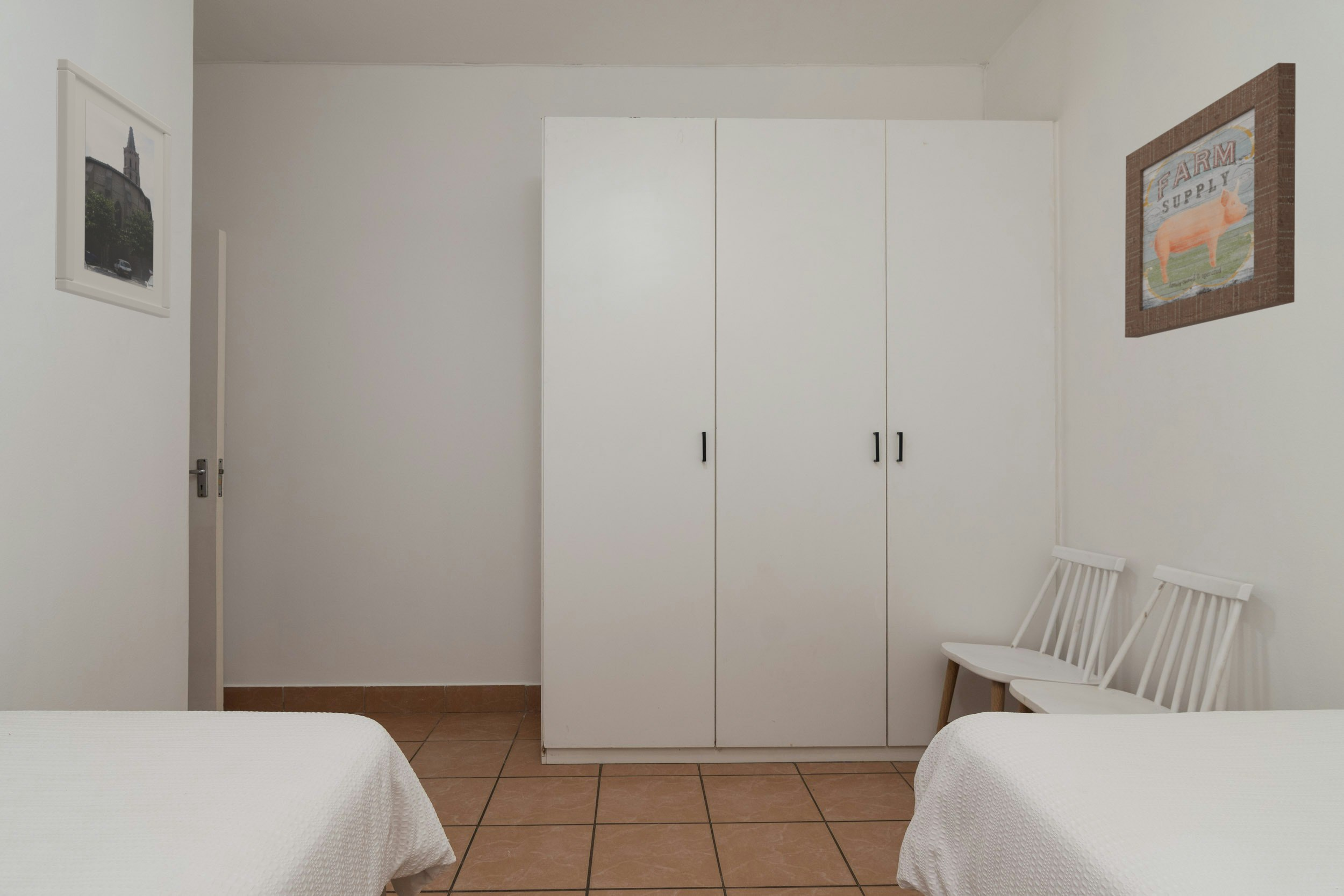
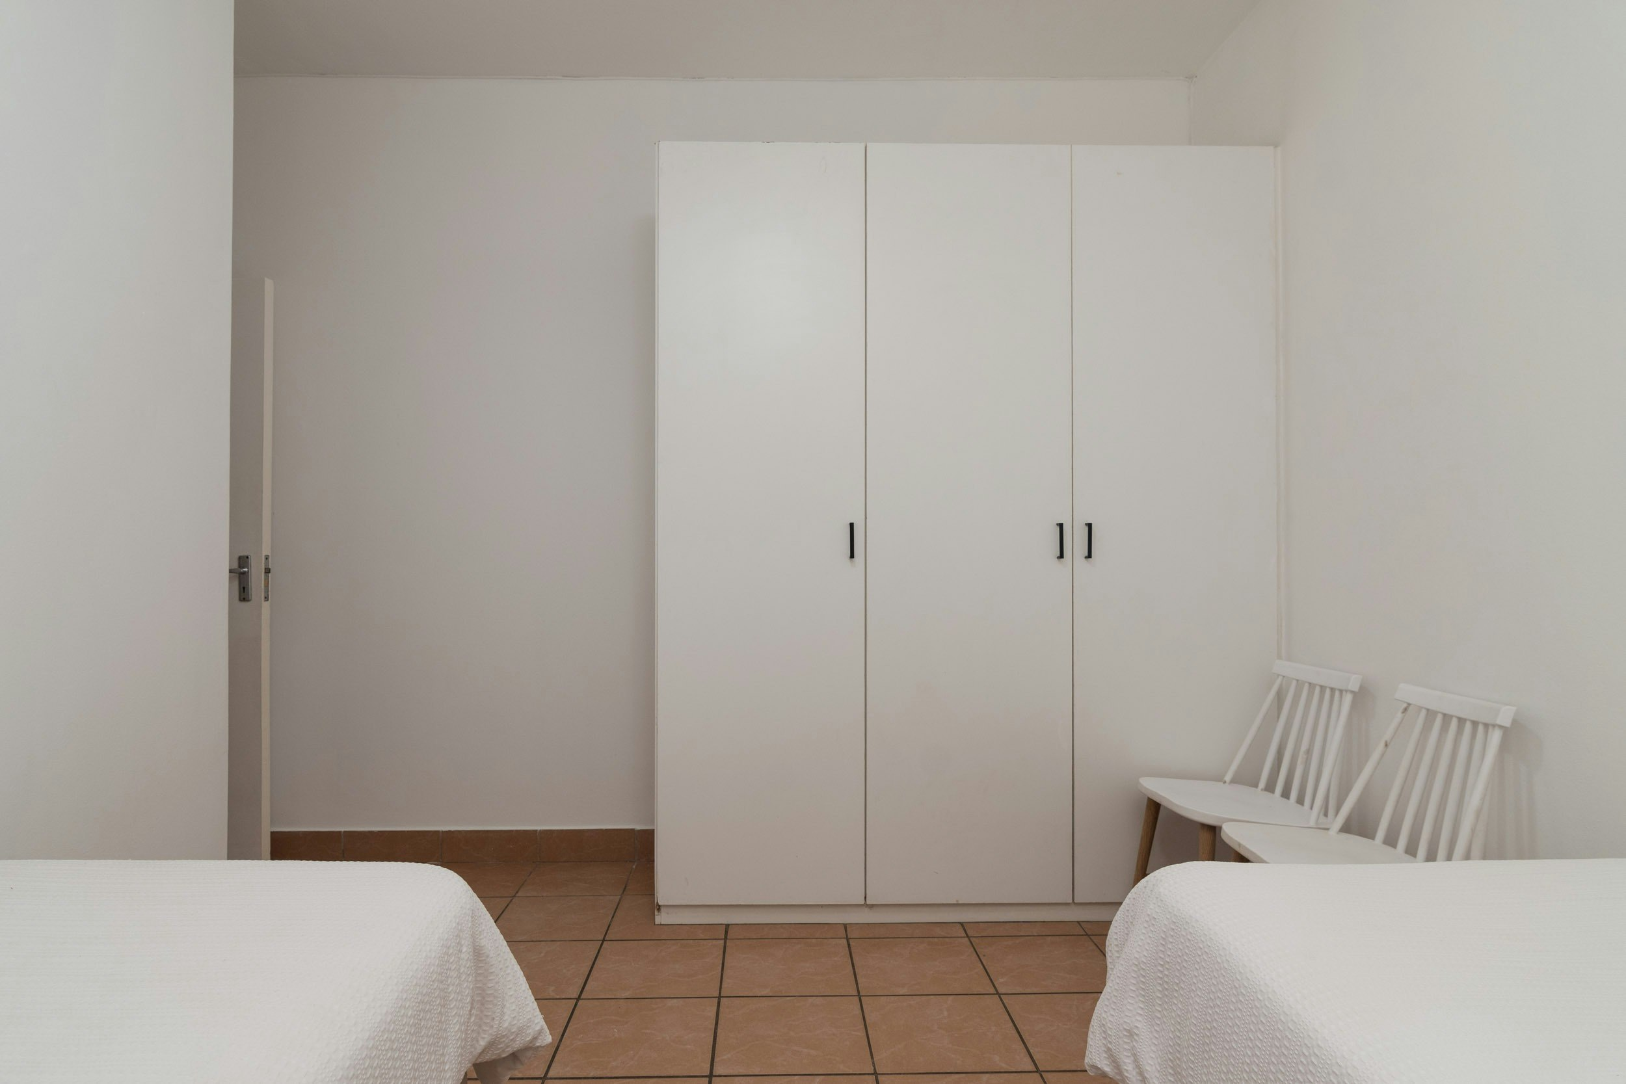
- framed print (119, 200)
- wall art (1198, 219)
